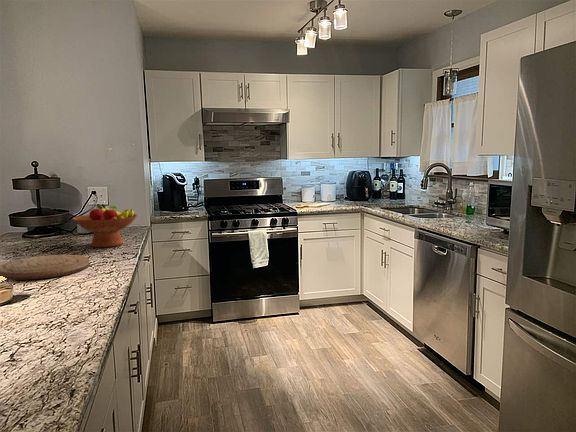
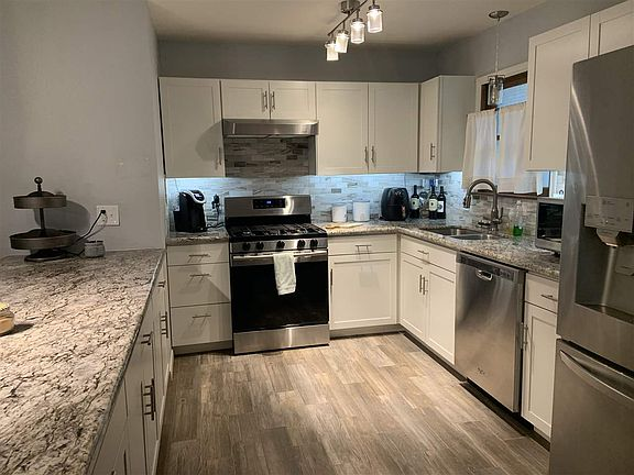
- cutting board (44, 266)
- fruit bowl (106, 225)
